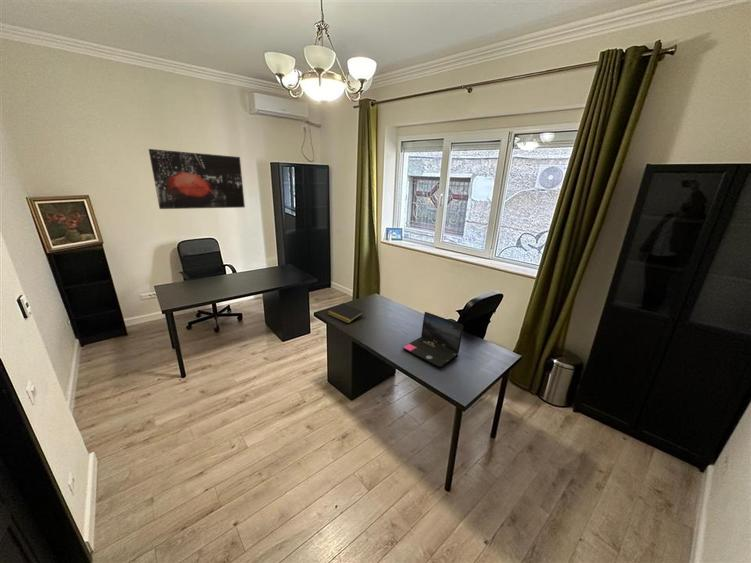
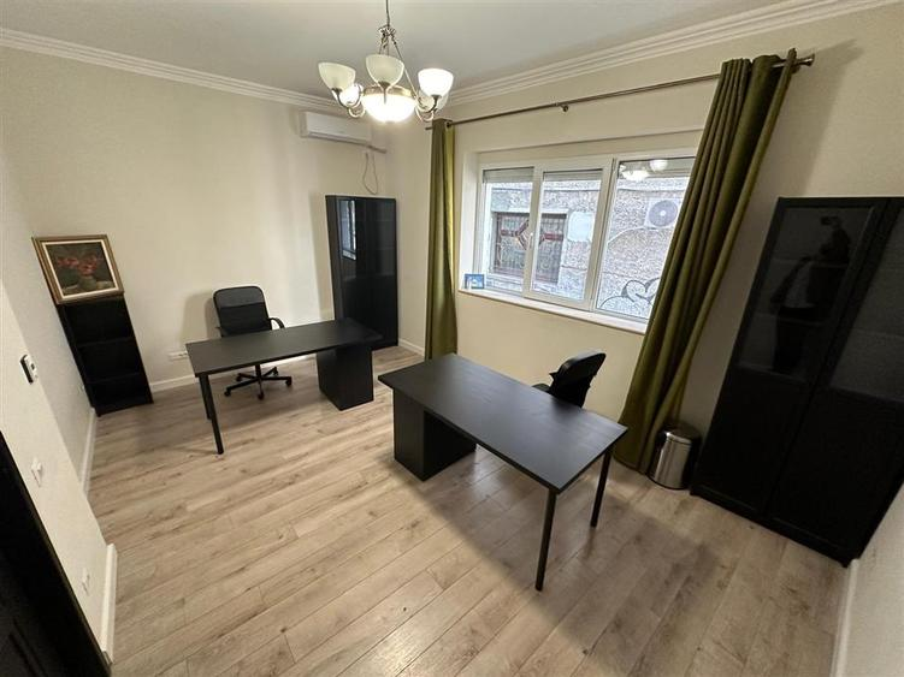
- wall art (201, 181)
- notepad (345, 312)
- laptop (432, 337)
